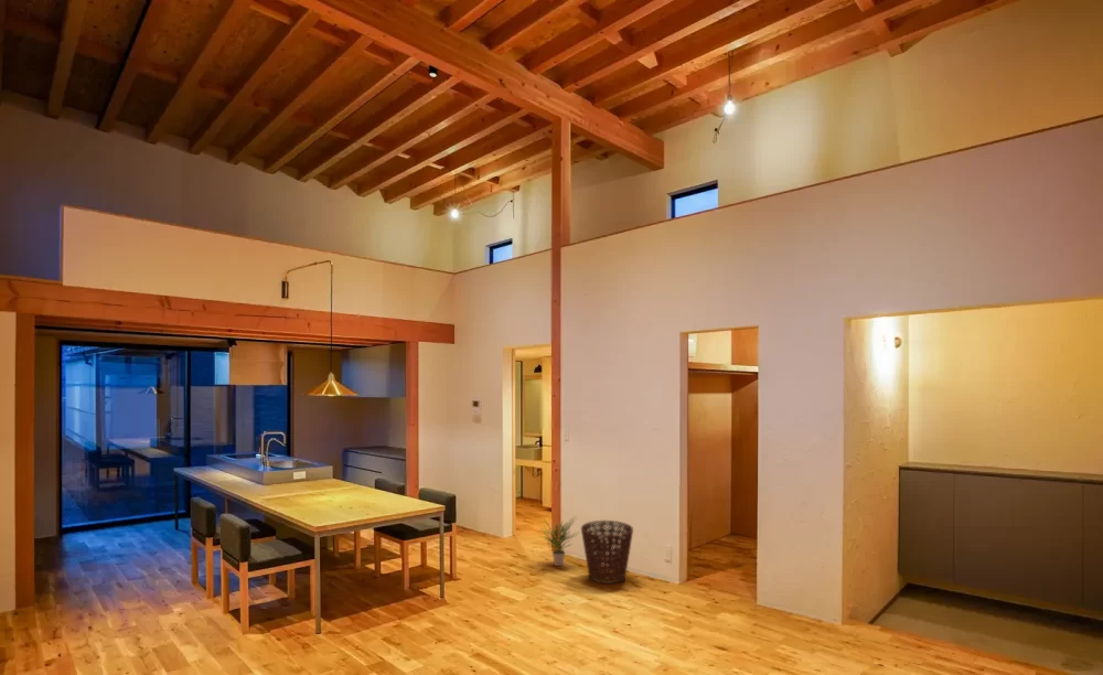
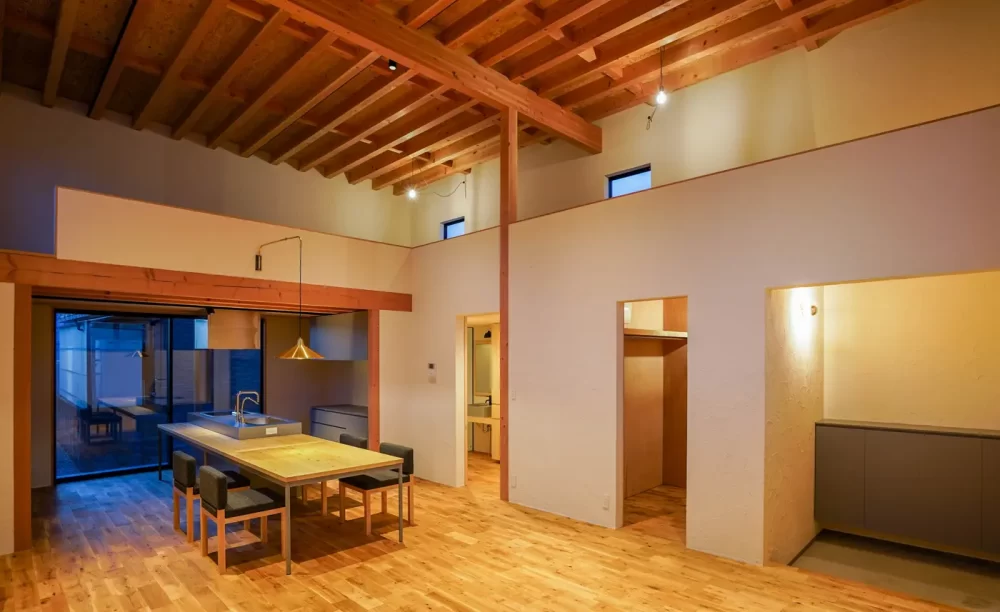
- basket (607, 551)
- potted plant (557, 540)
